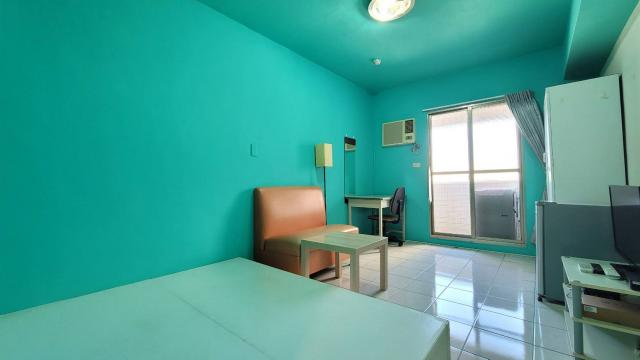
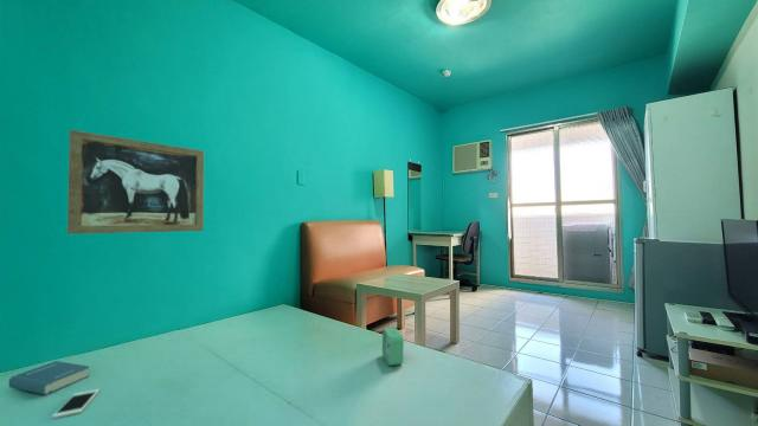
+ cell phone (77, 402)
+ wall art (144, 186)
+ alarm clock (392, 346)
+ hardback book (50, 376)
